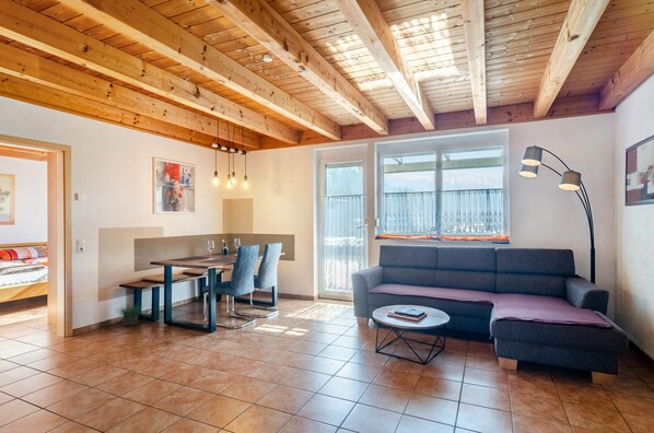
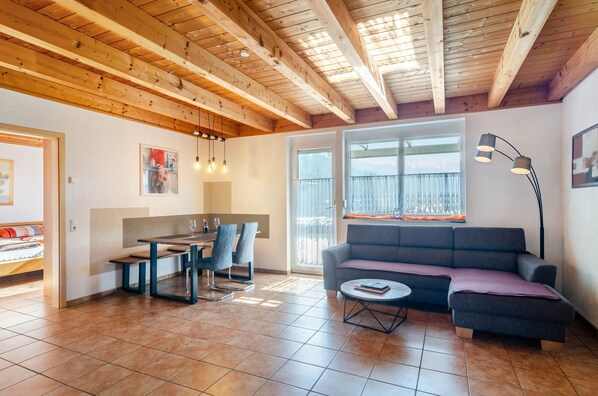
- potted plant (130, 311)
